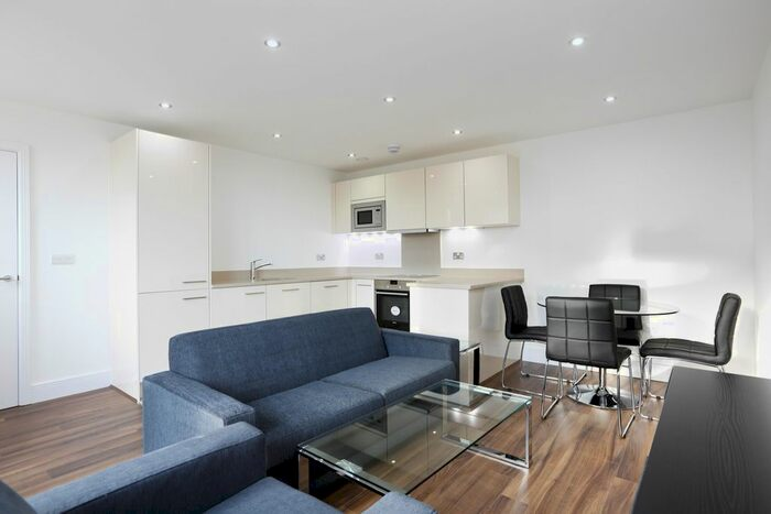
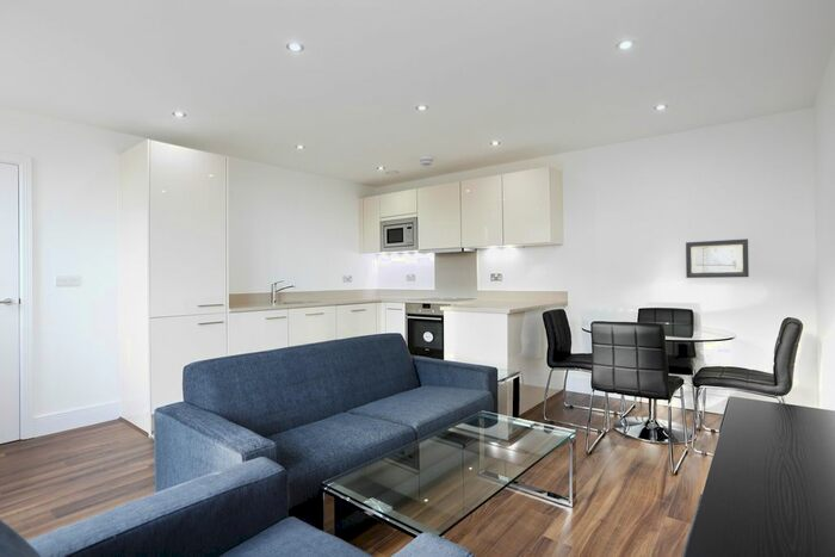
+ wall art (716, 259)
